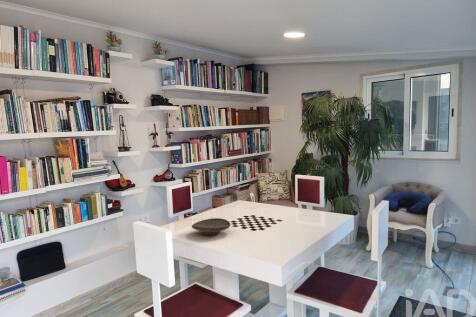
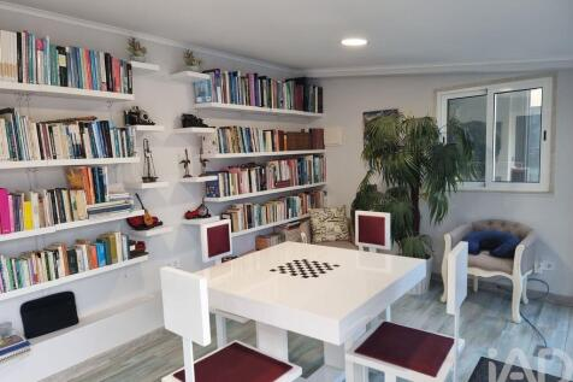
- decorative bowl (211, 227)
